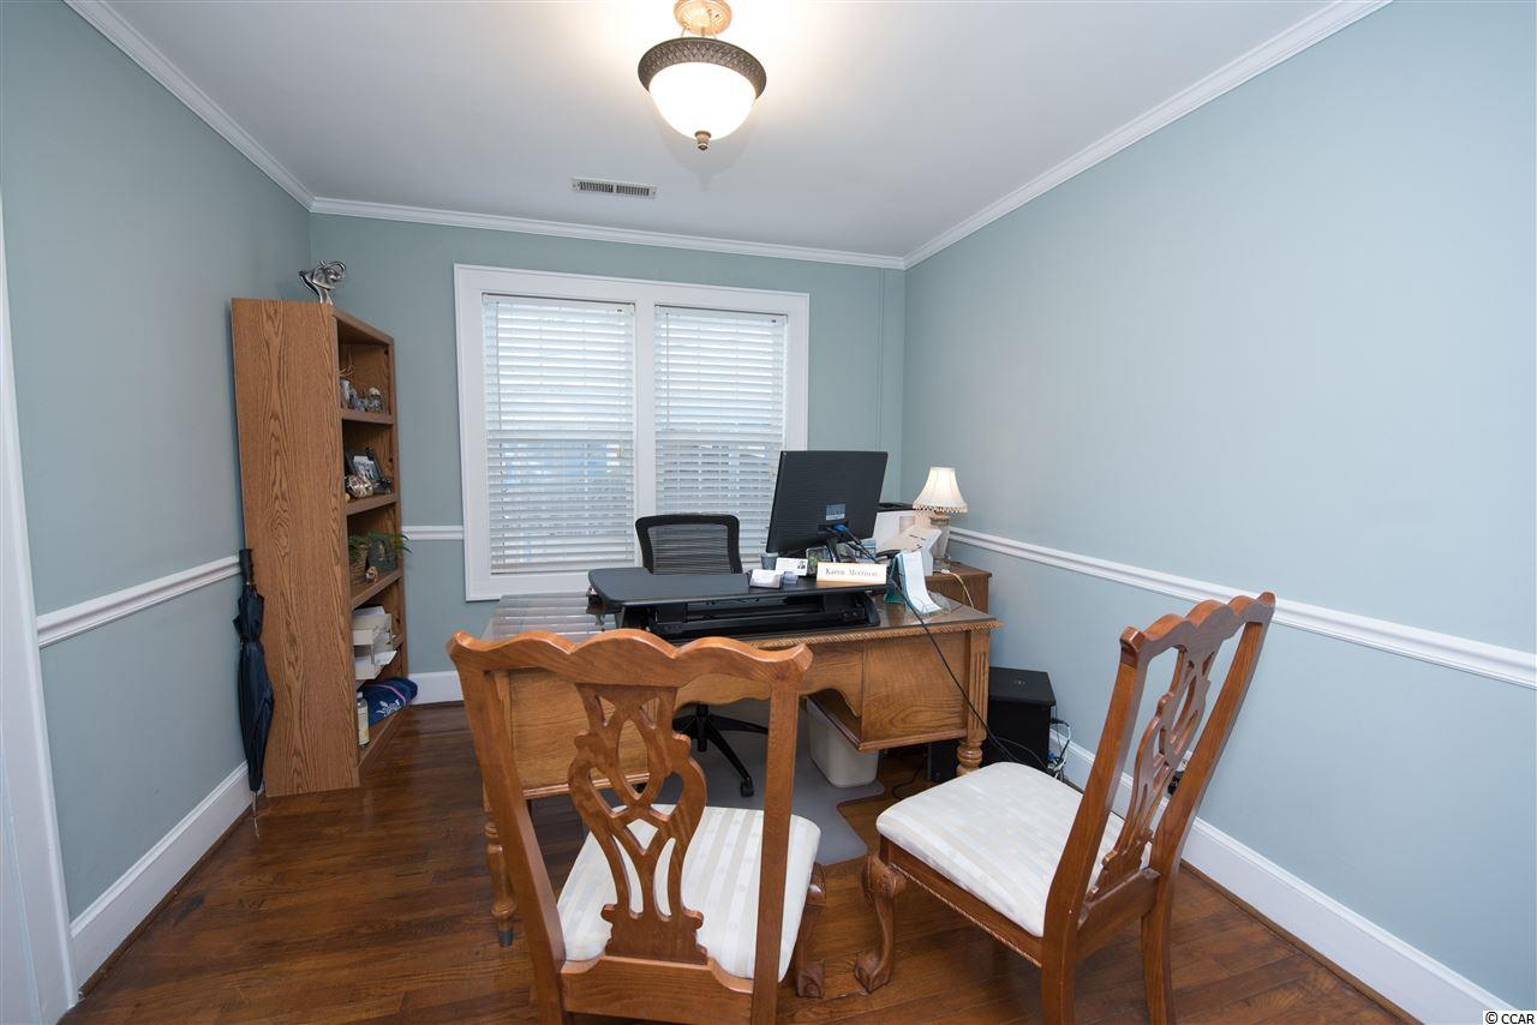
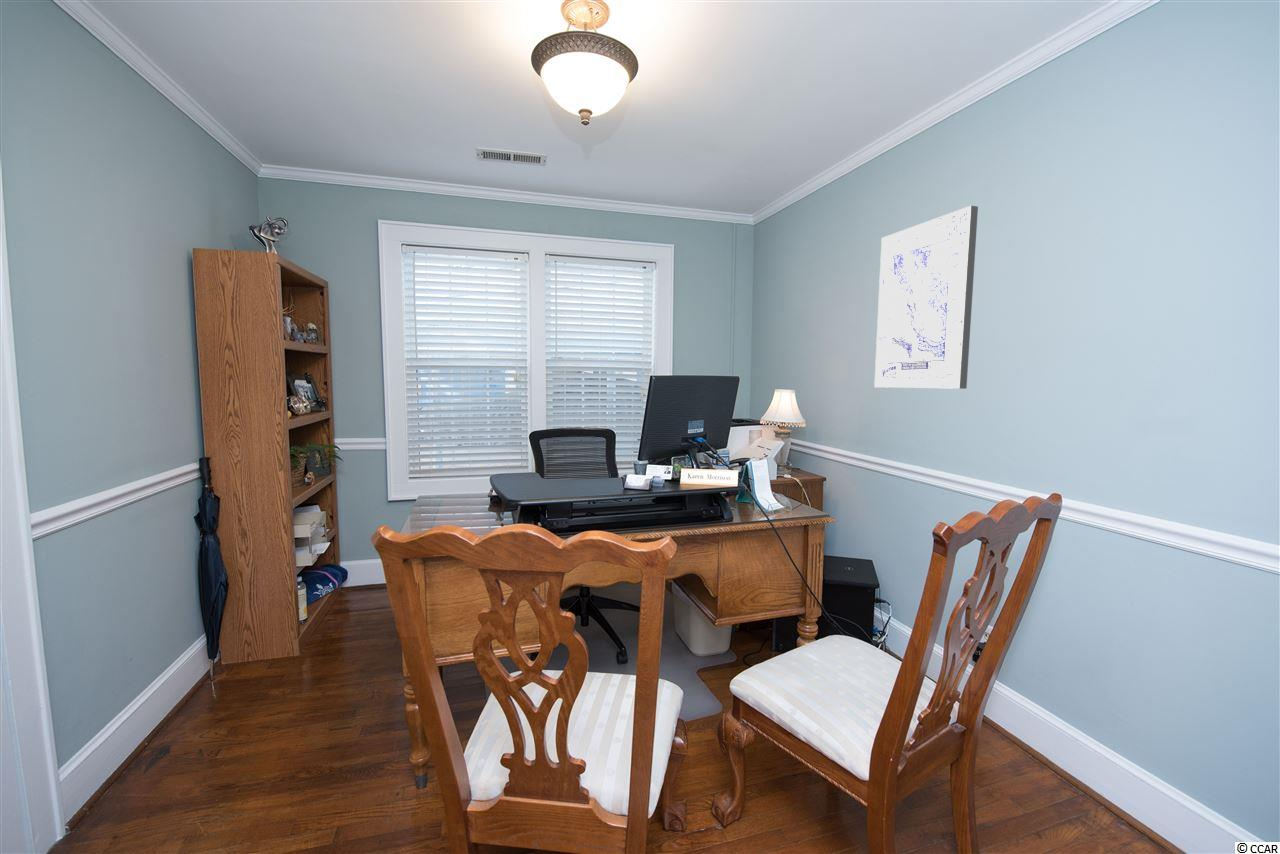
+ wall art (920, 306)
